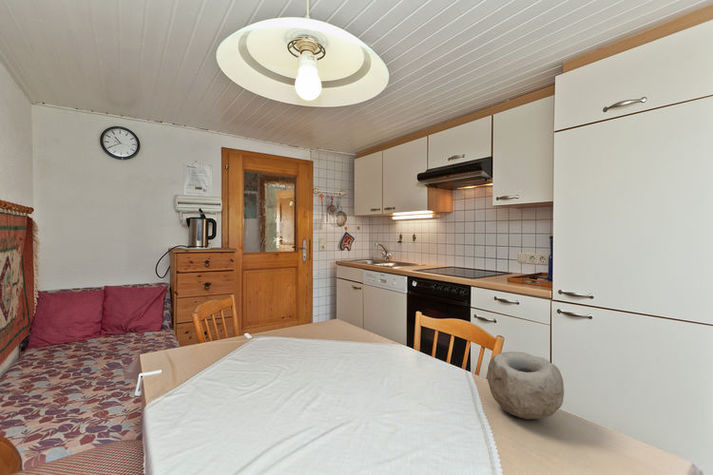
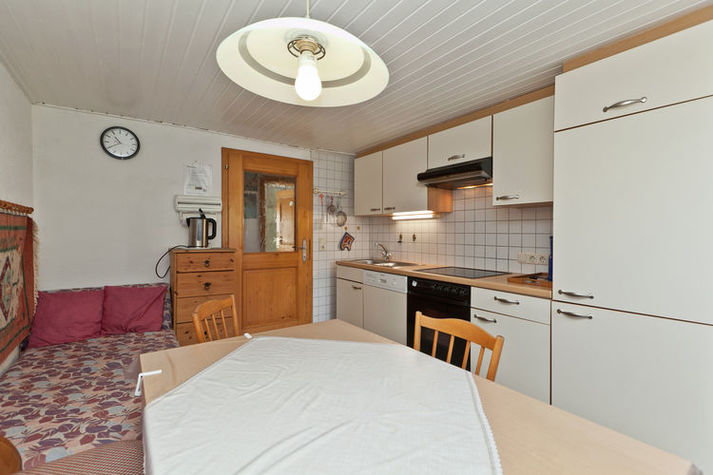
- bowl (523, 386)
